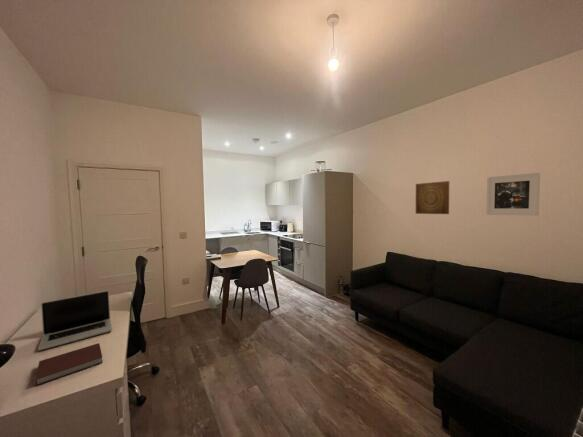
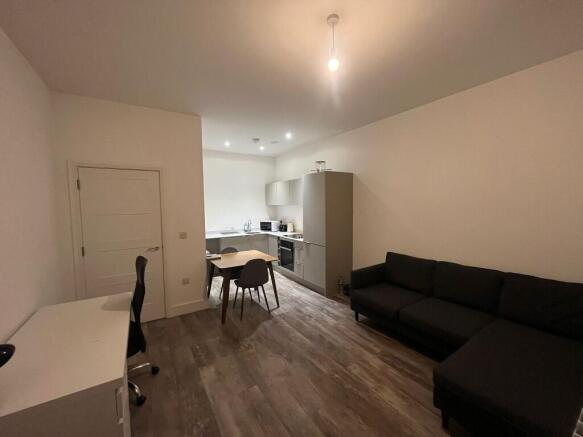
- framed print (511, 195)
- laptop (77, 317)
- notebook (71, 361)
- wall art (431, 198)
